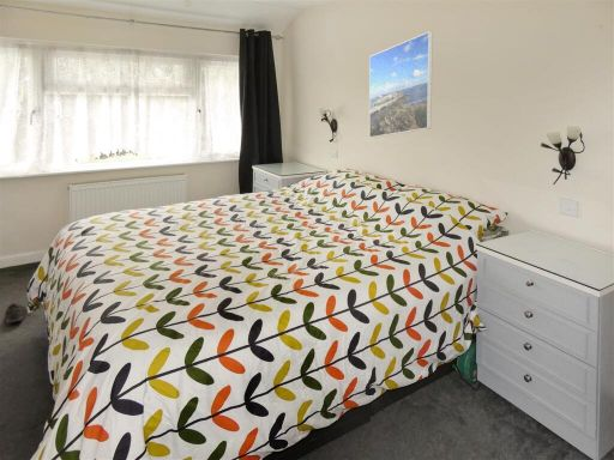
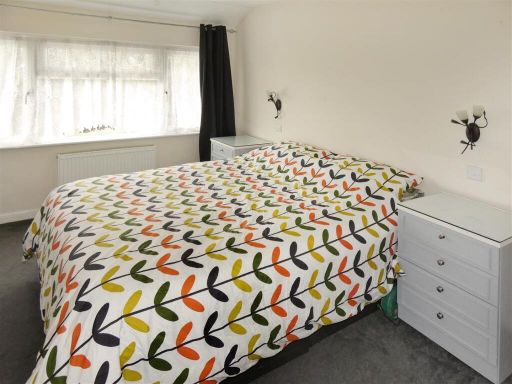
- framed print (397, 89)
- shoe (14, 309)
